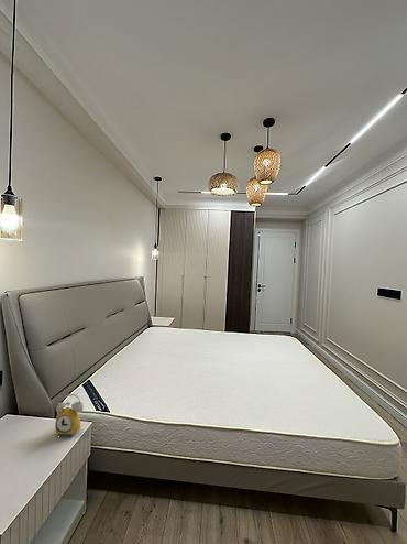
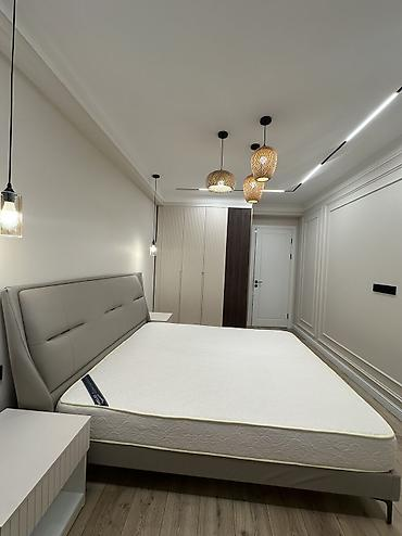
- alarm clock (72, 411)
